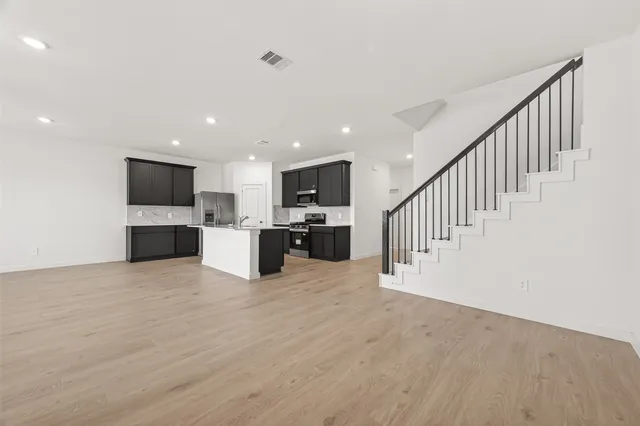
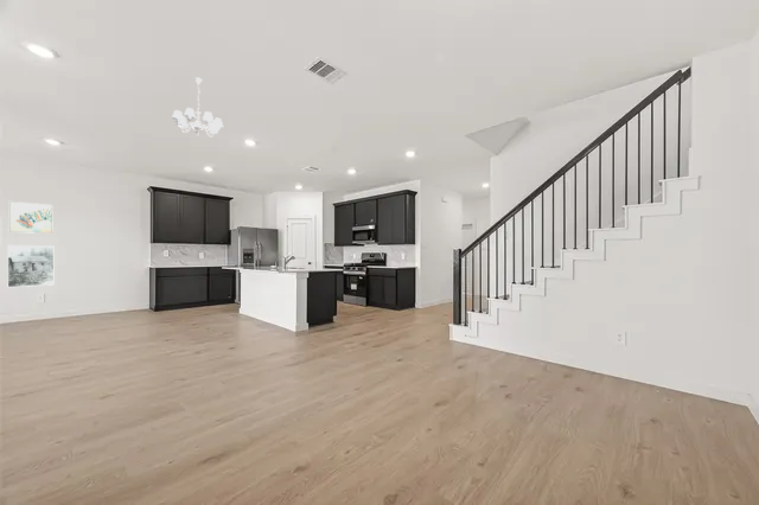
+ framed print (31, 266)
+ wall art (31, 217)
+ chandelier (198, 106)
